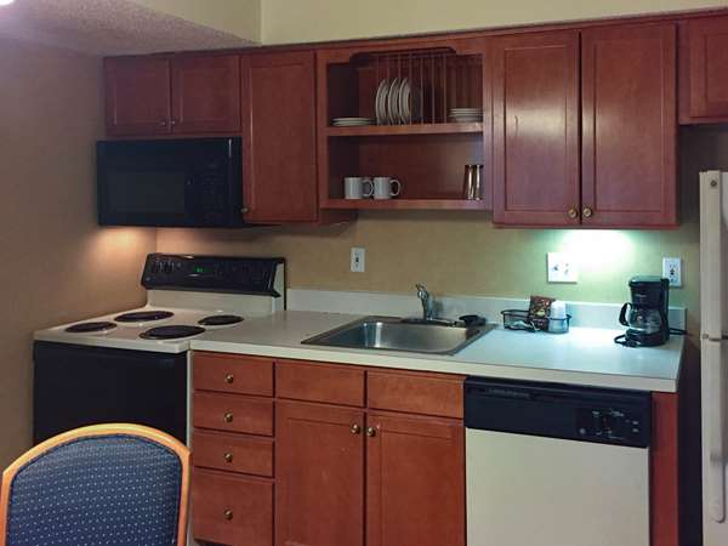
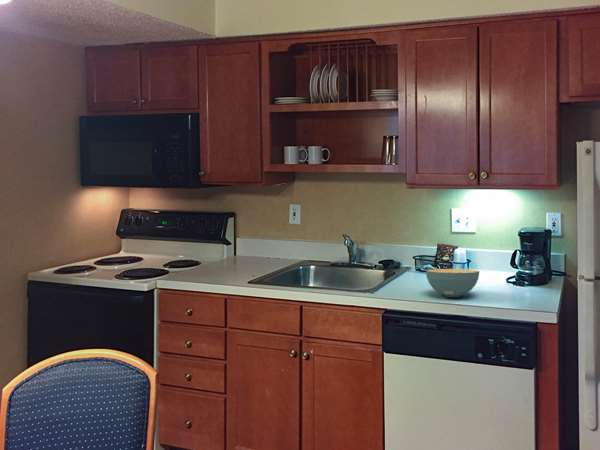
+ cereal bowl (452, 283)
